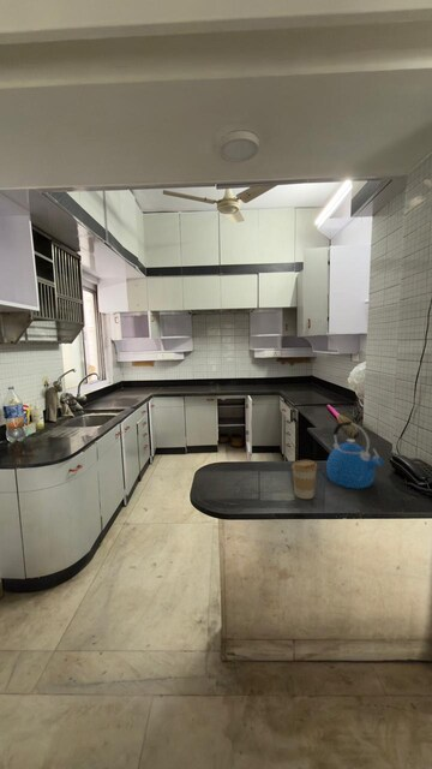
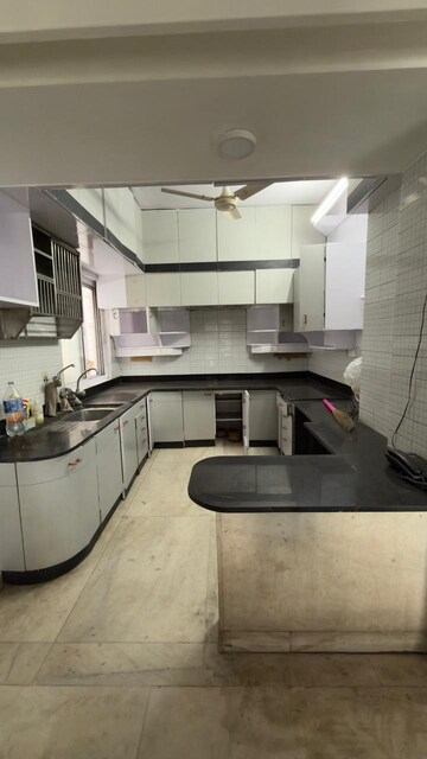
- coffee cup (304, 477)
- kettle (355, 453)
